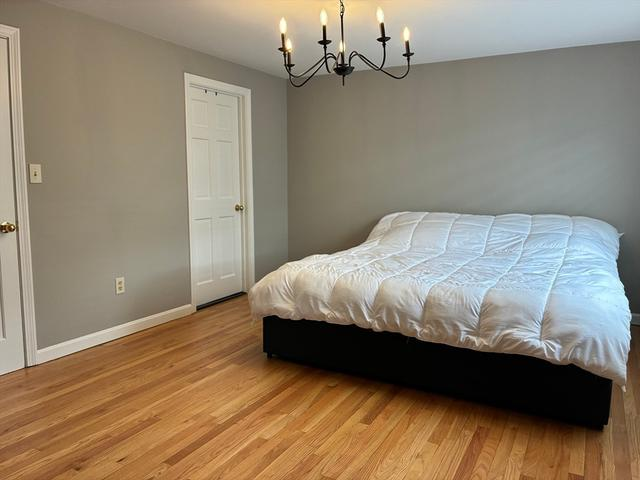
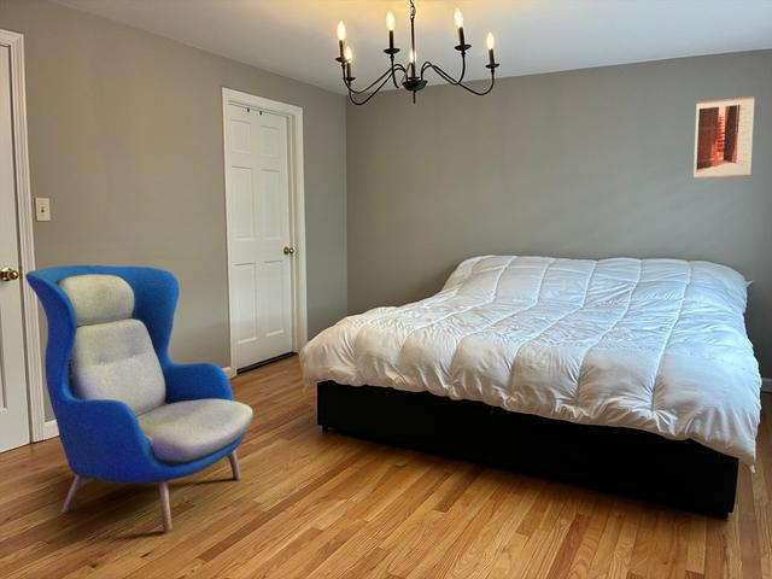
+ wall art (723, 138)
+ armchair (146, 381)
